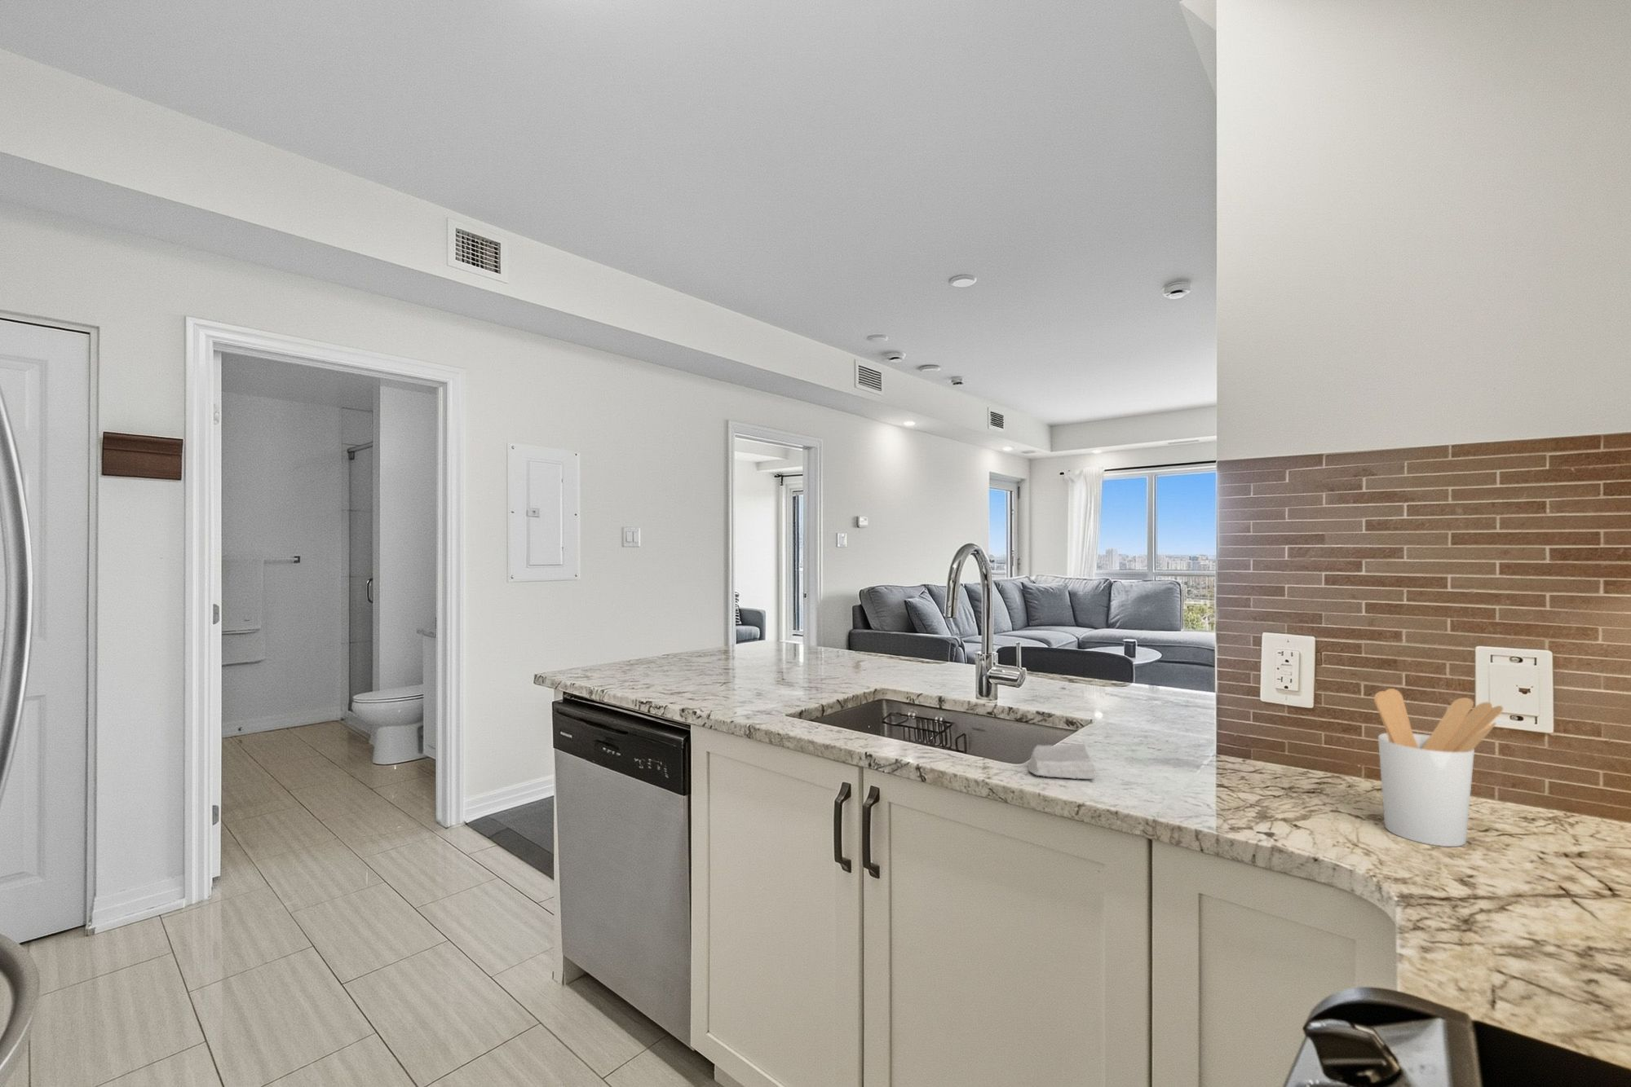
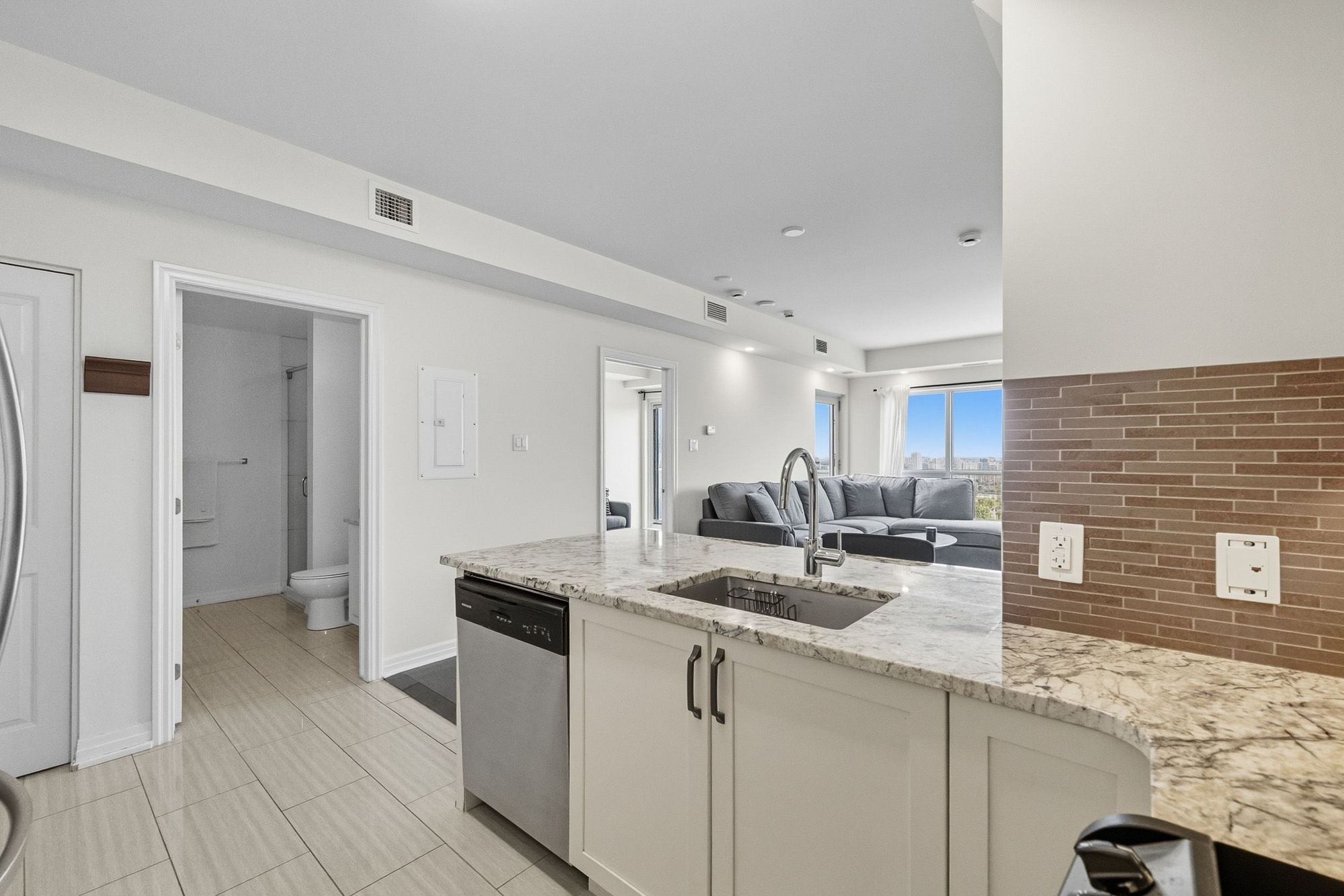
- utensil holder (1440, 764)
- soap bar (1059, 761)
